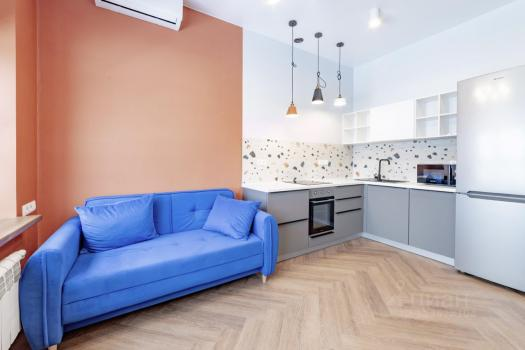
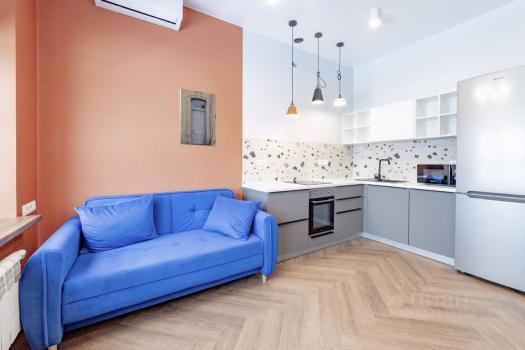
+ wall art (198, 118)
